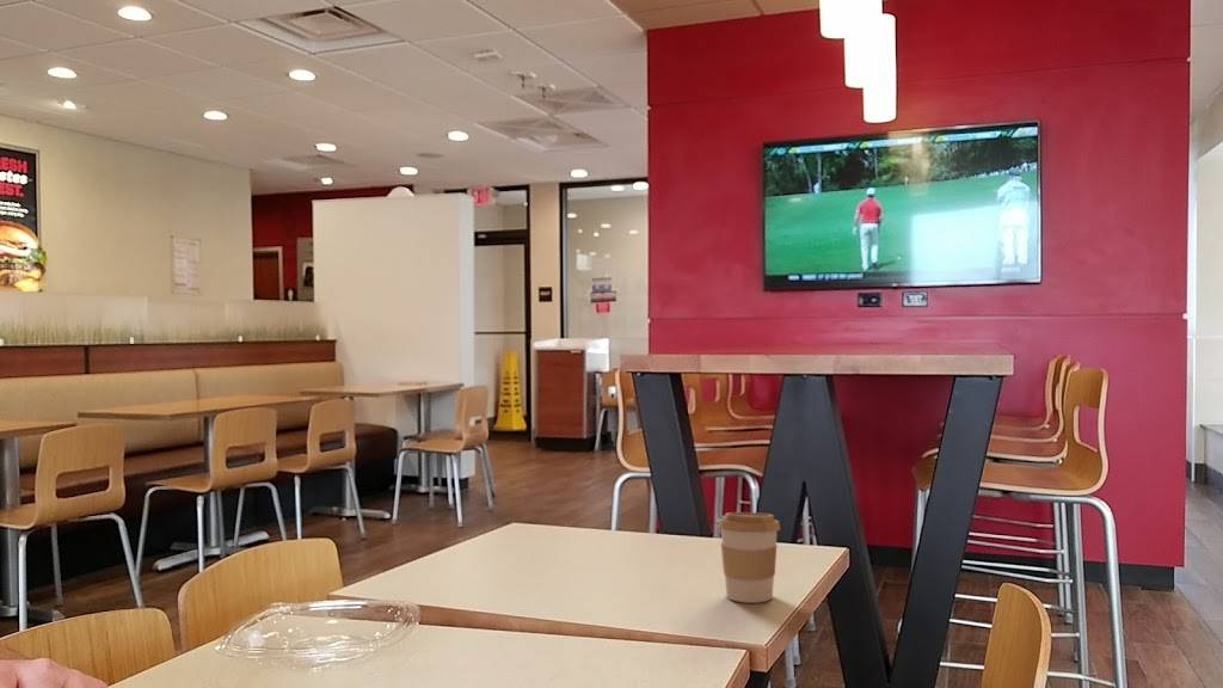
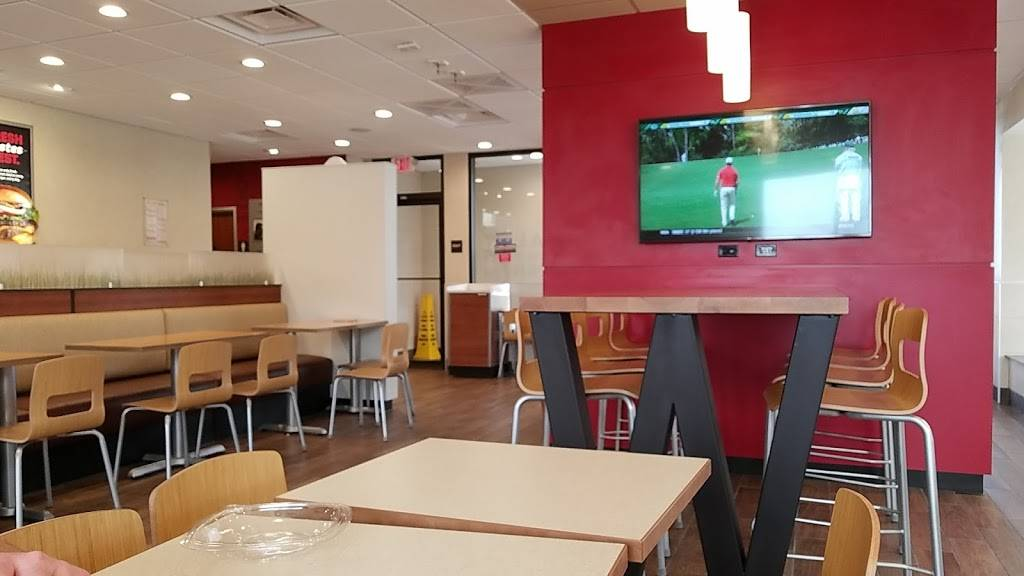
- coffee cup (749, 553)
